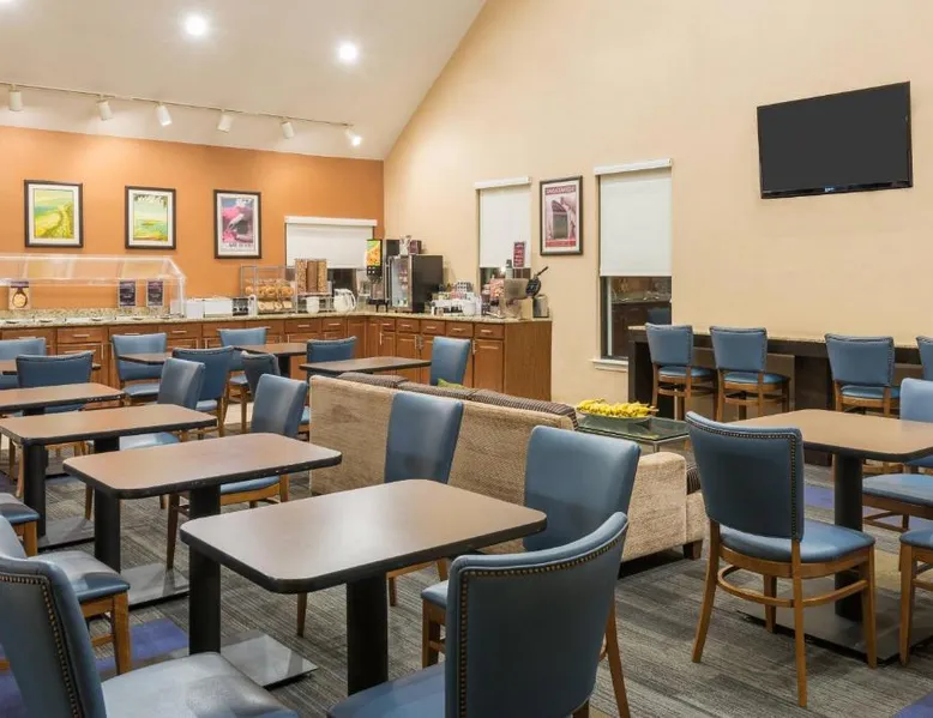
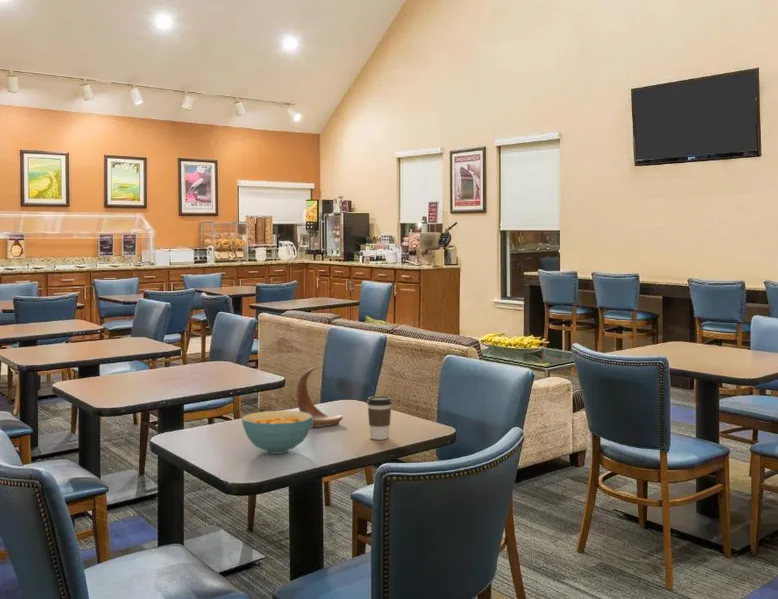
+ coffee cup (379, 417)
+ banana (310, 399)
+ cereal bowl (277, 434)
